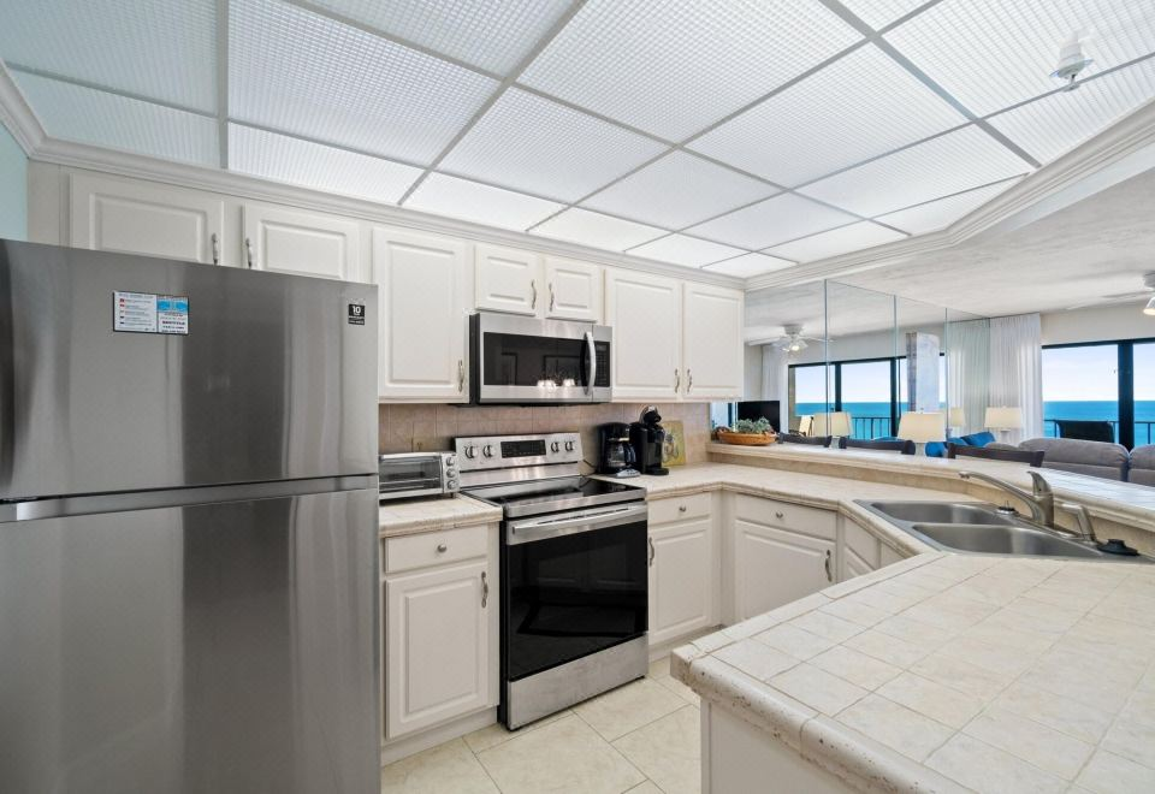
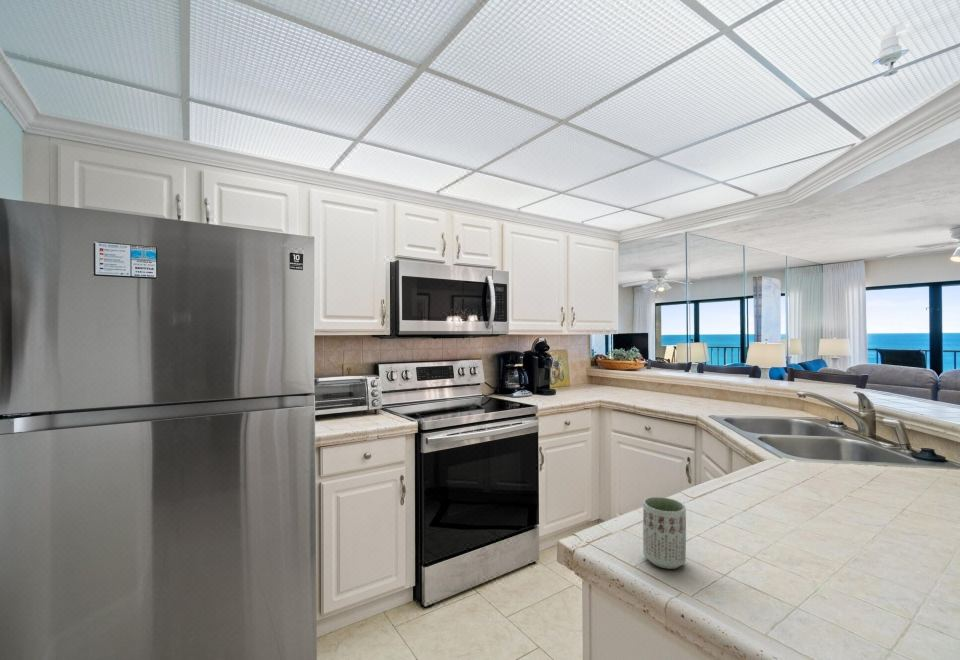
+ cup (664, 532)
